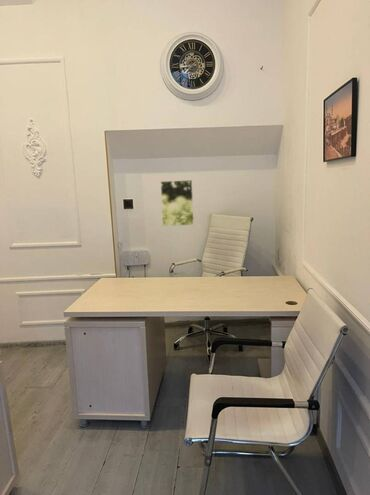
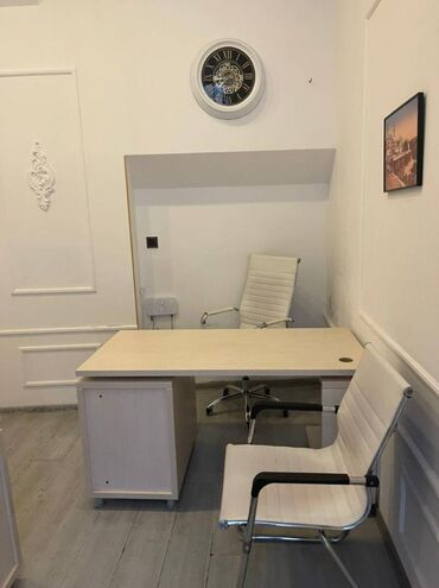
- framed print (177, 203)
